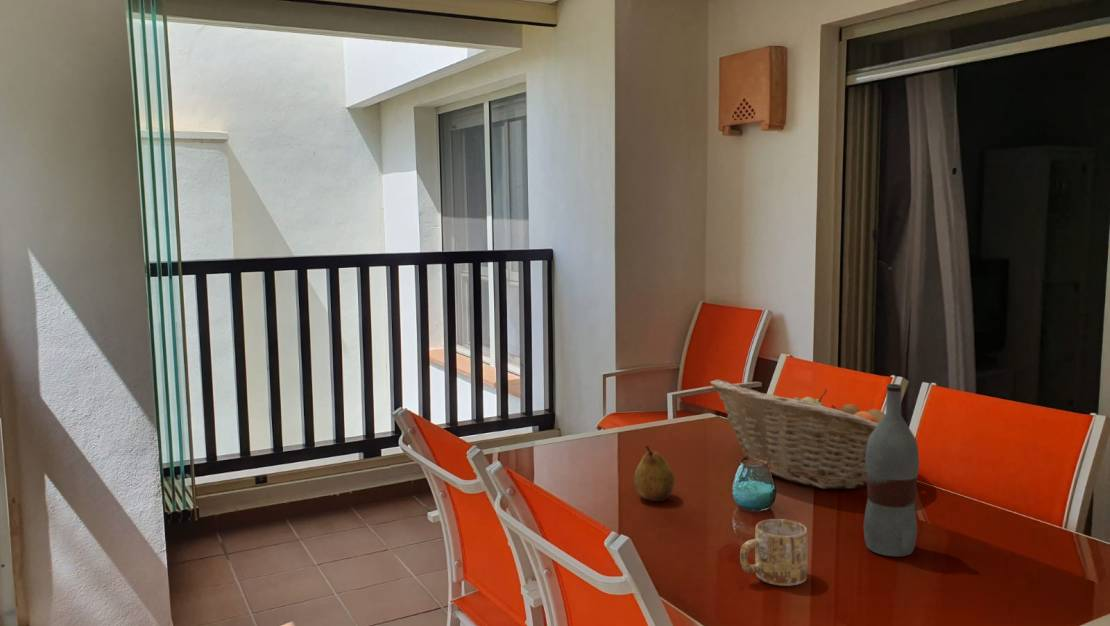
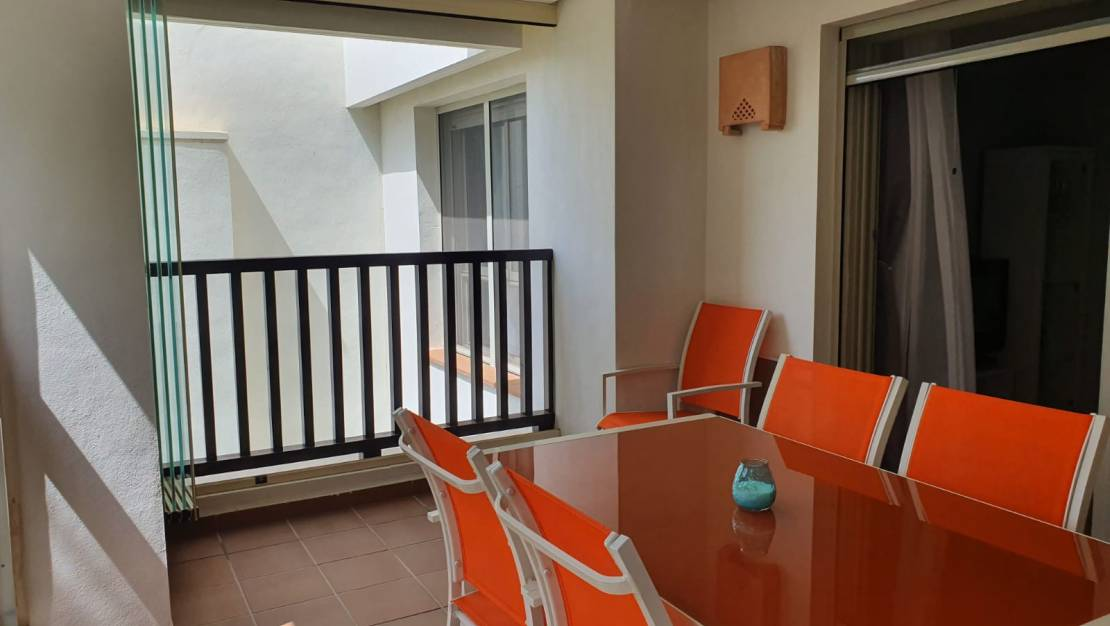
- fruit (654, 470)
- mug (772, 553)
- fruit basket (806, 425)
- bottle (891, 467)
